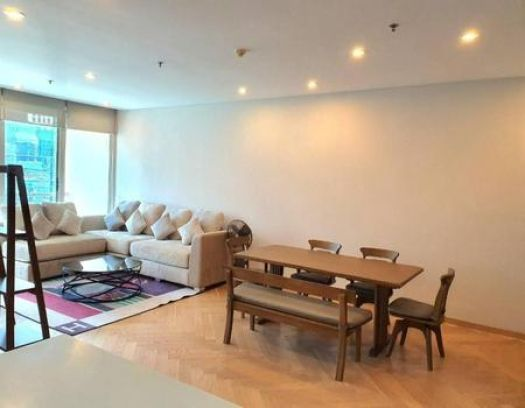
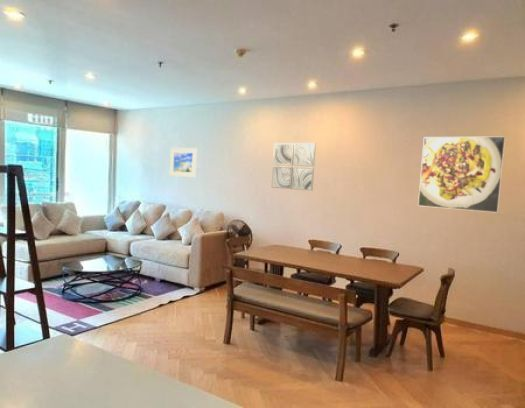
+ wall art (292, 165)
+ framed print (459, 173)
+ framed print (183, 162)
